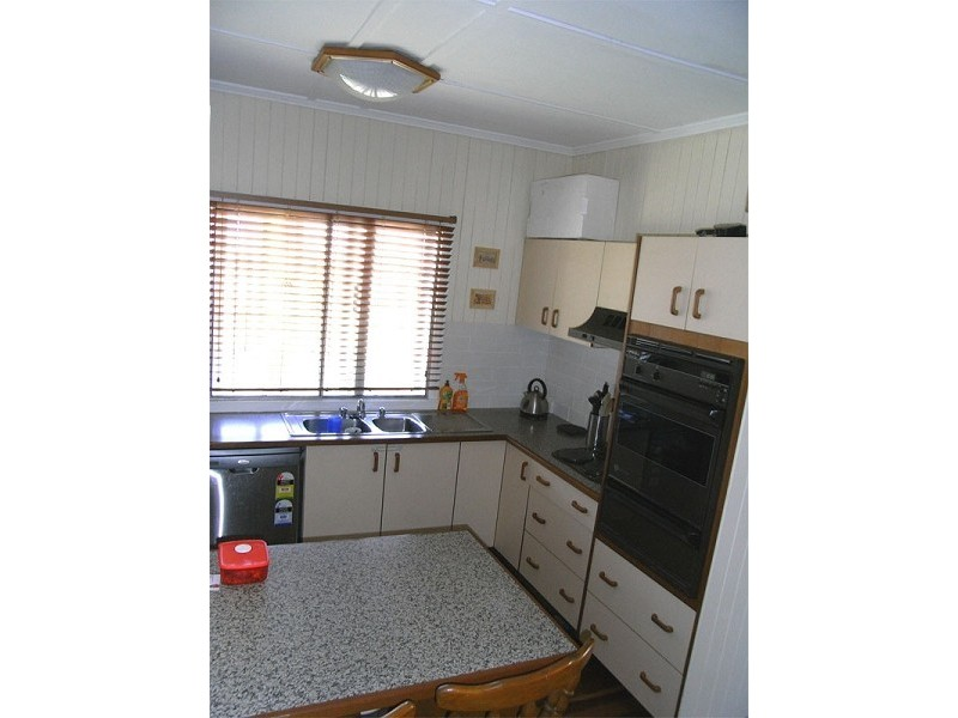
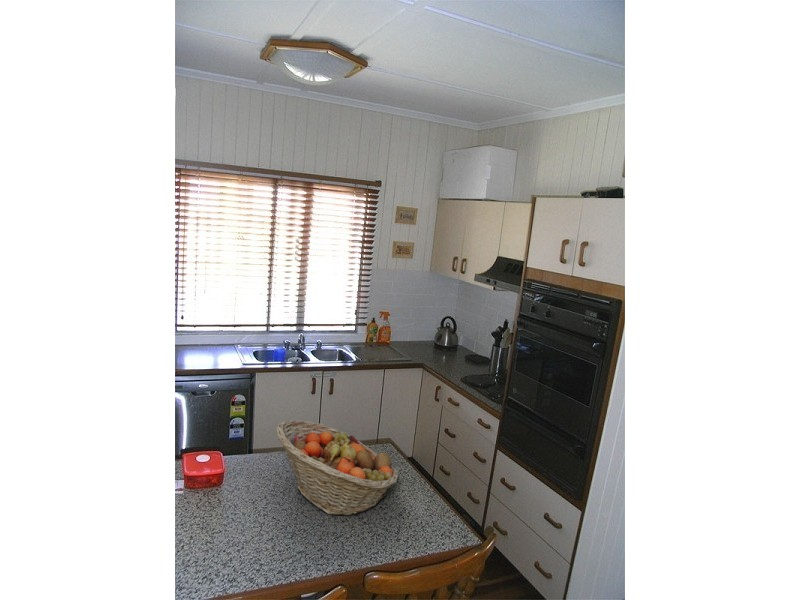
+ fruit basket (335, 461)
